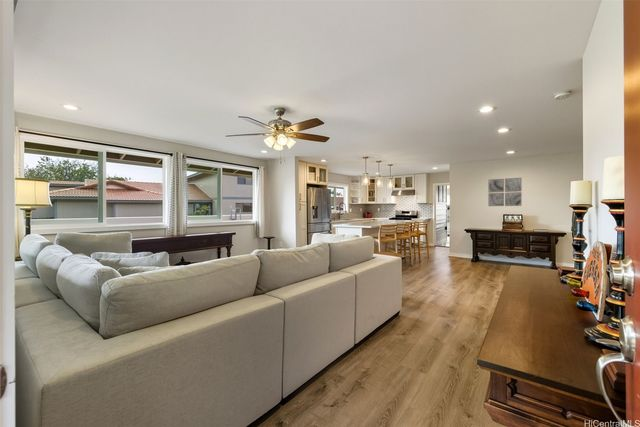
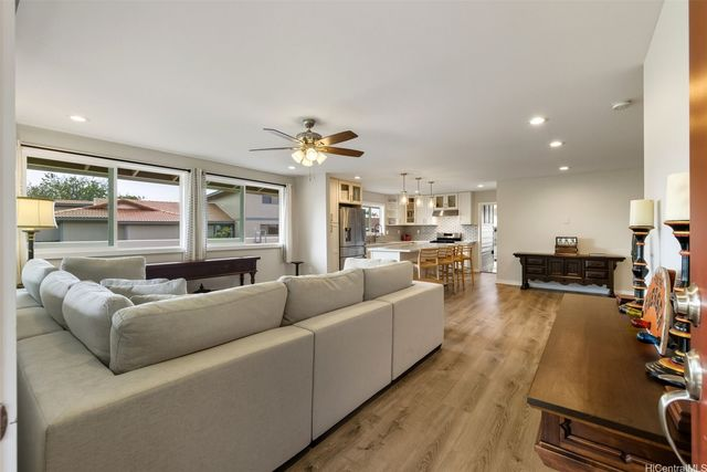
- wall art (503, 191)
